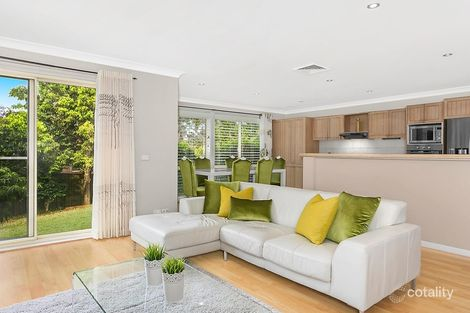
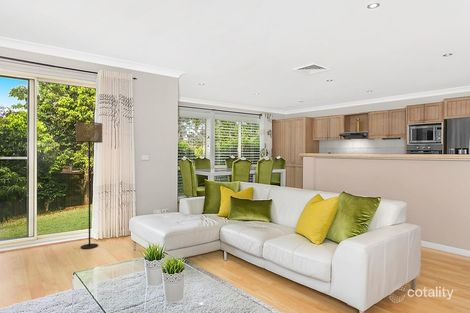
+ floor lamp (89, 184)
